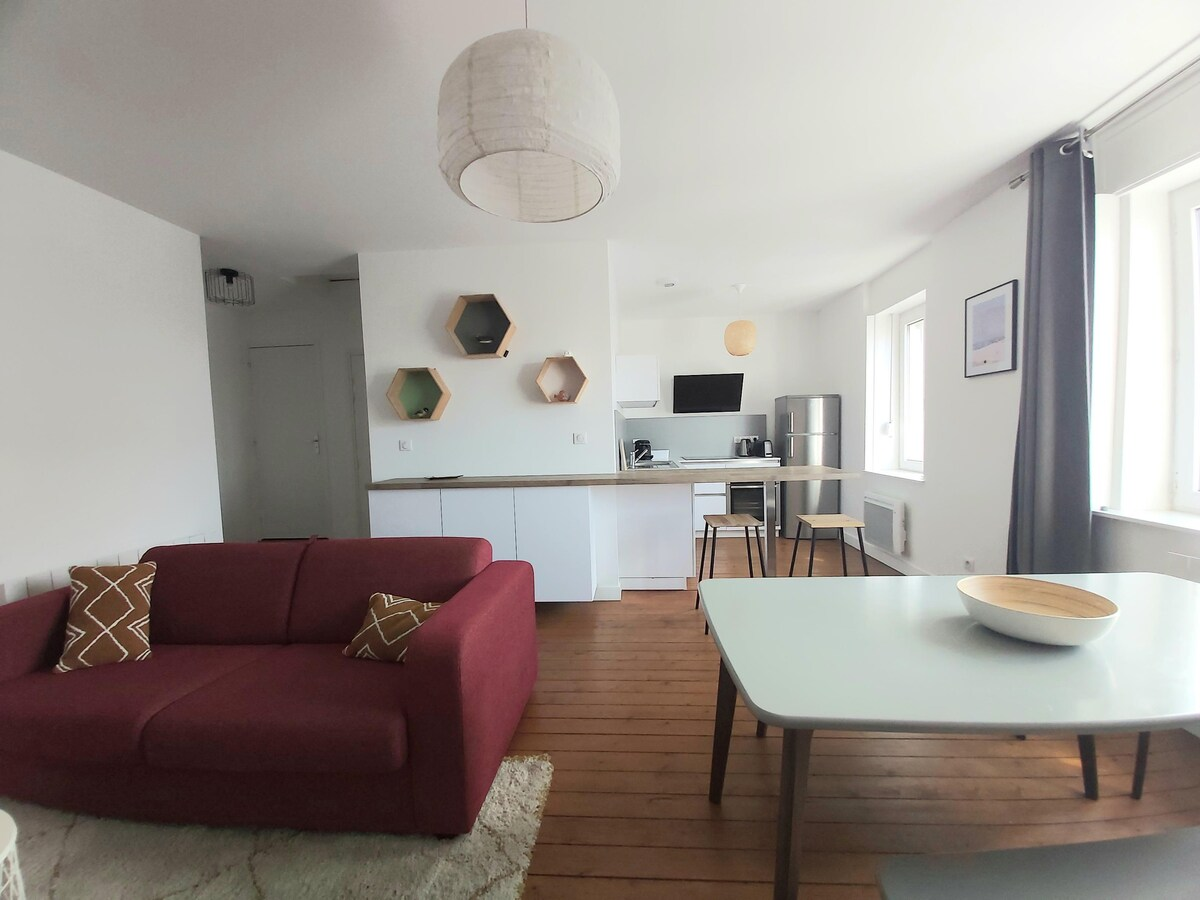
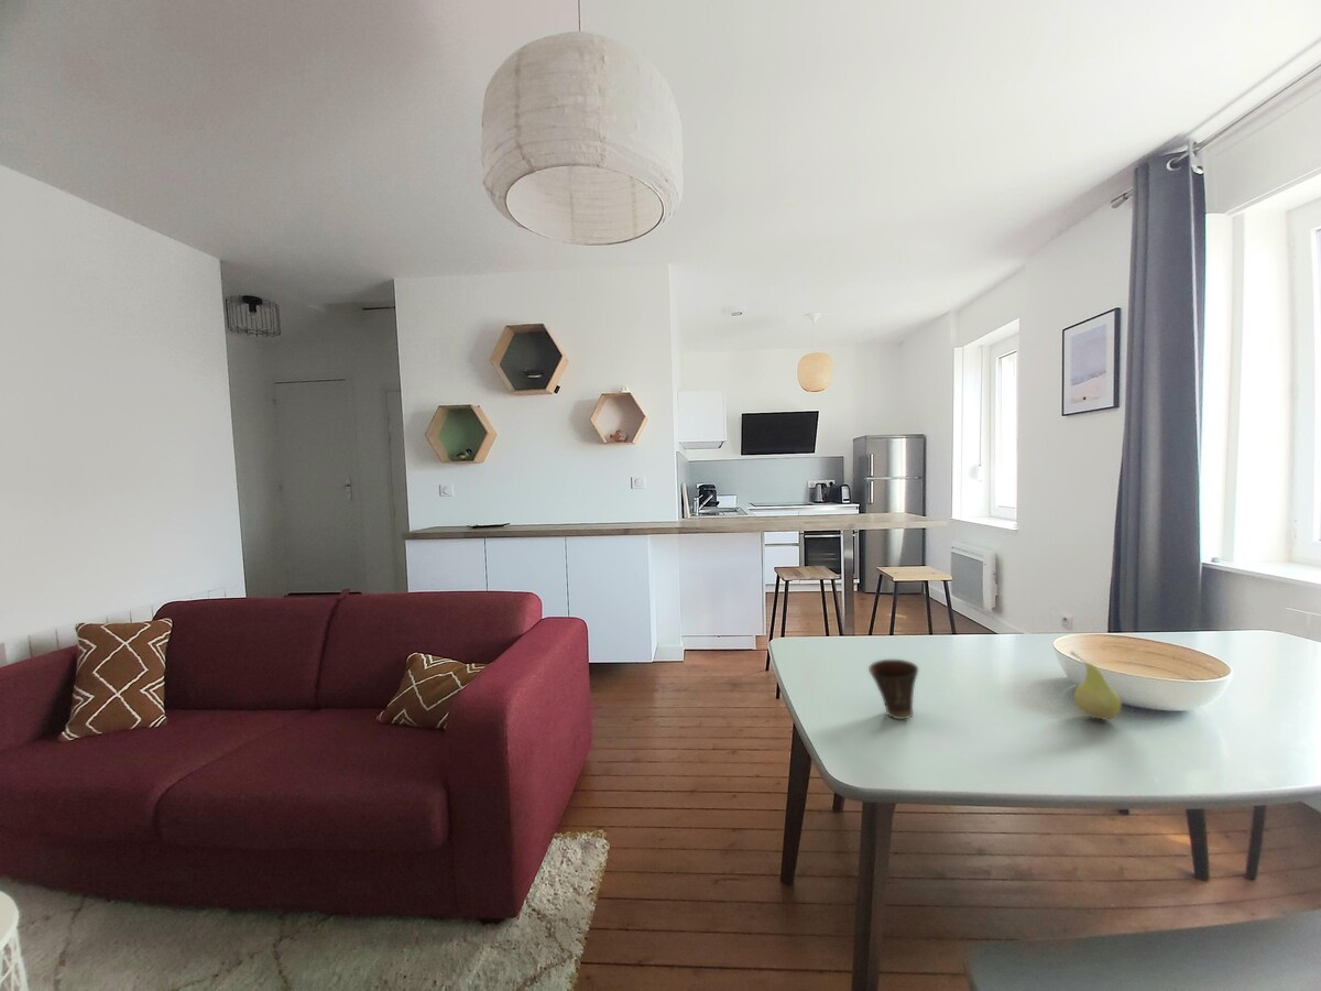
+ cup (893, 689)
+ fruit (1093, 686)
